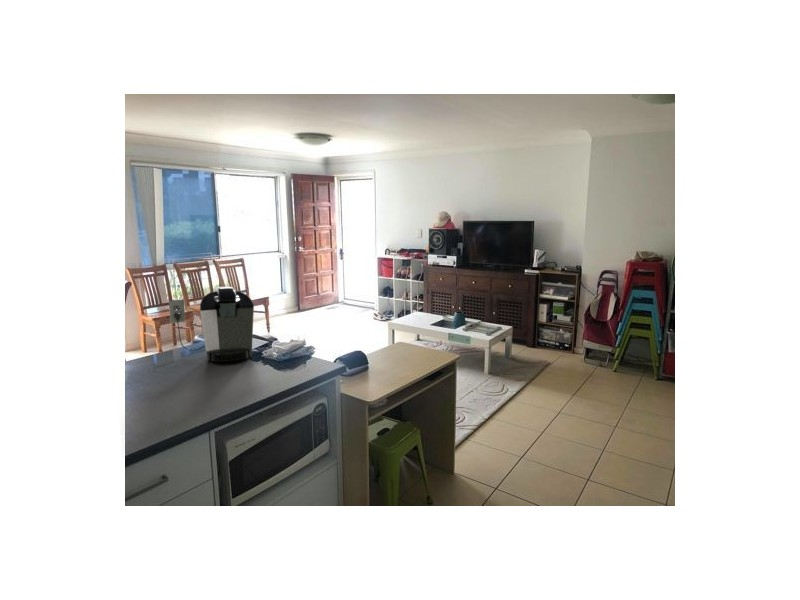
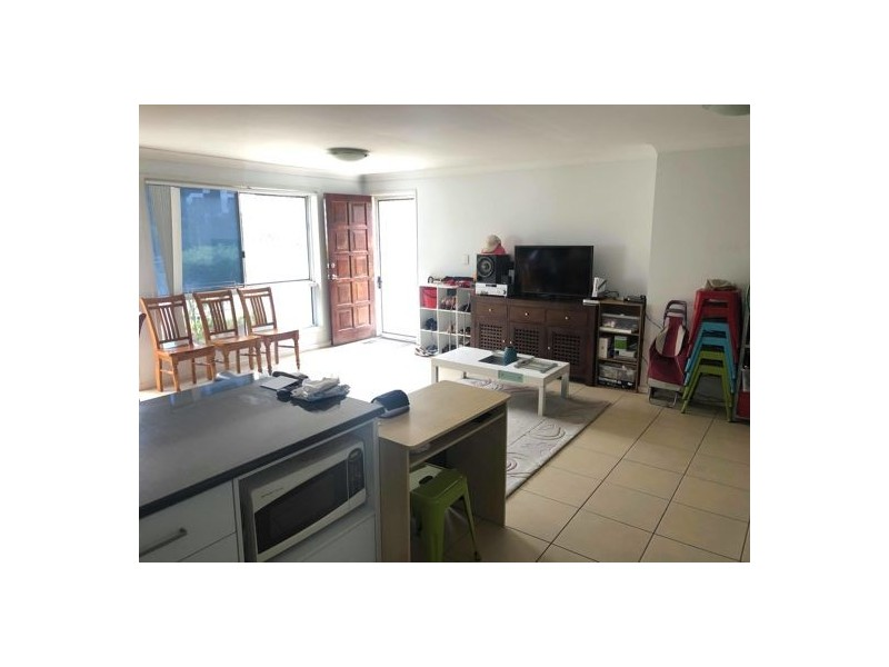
- coffee maker (212, 322)
